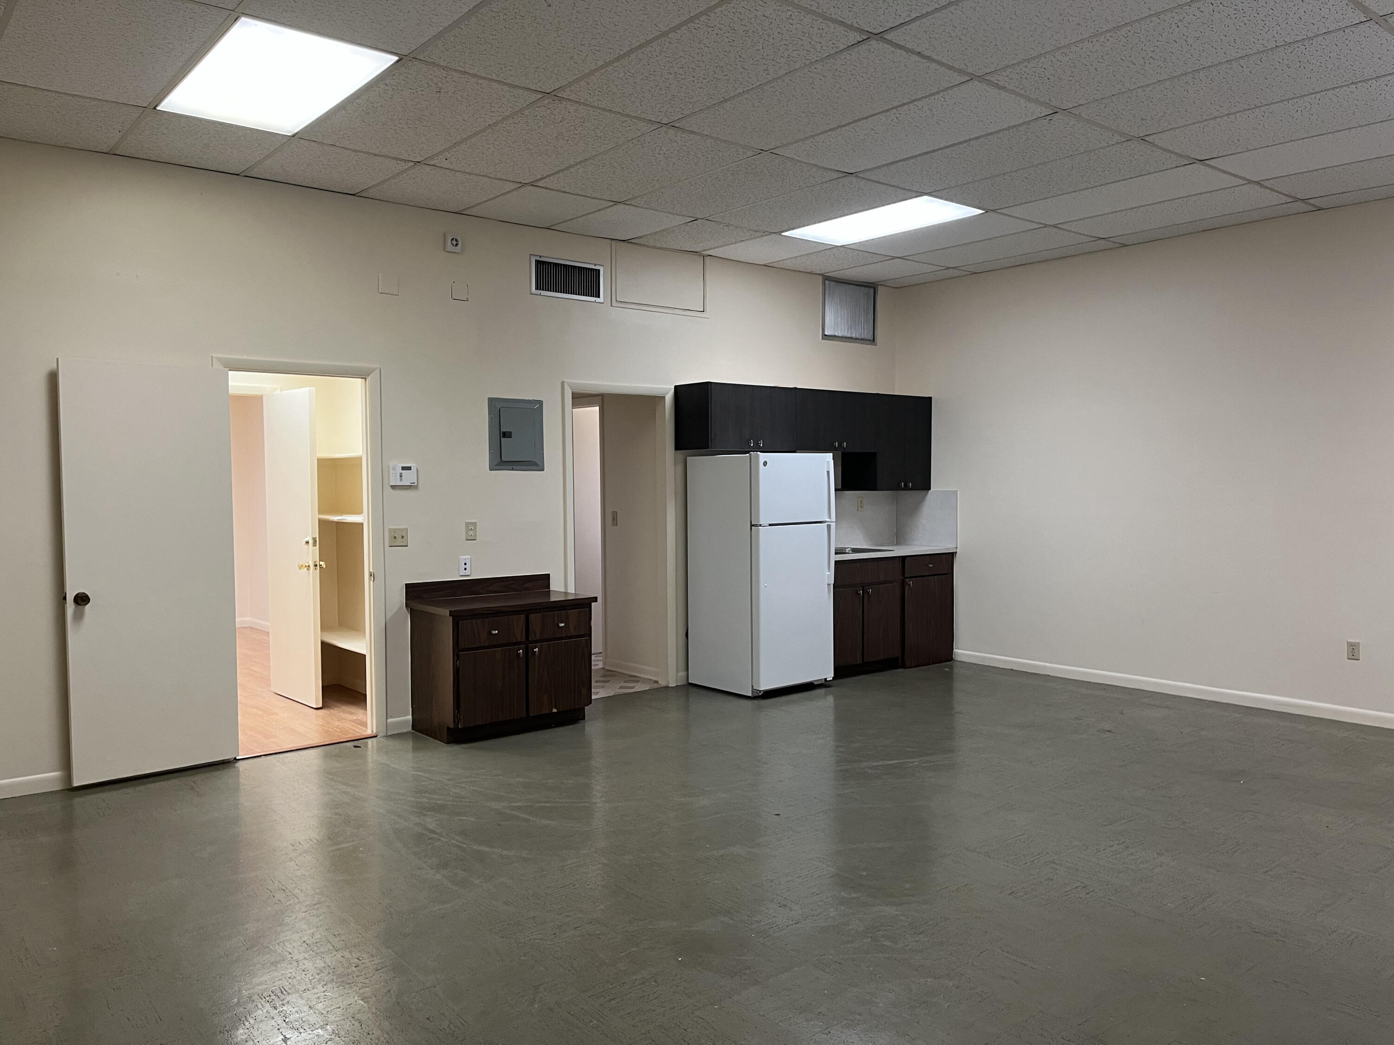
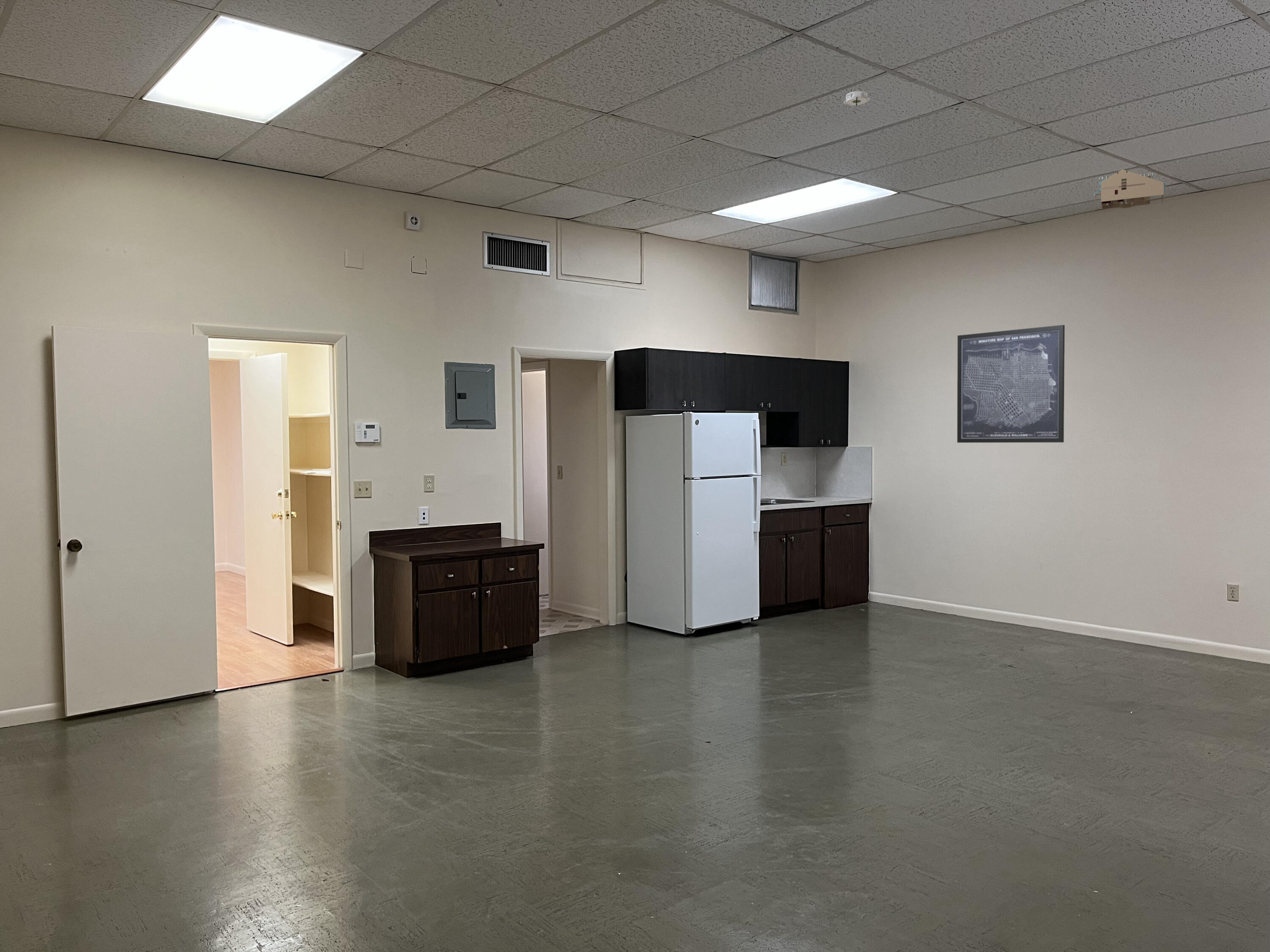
+ wall art (1008, 386)
+ architectural model (1129, 188)
+ smoke detector (856, 99)
